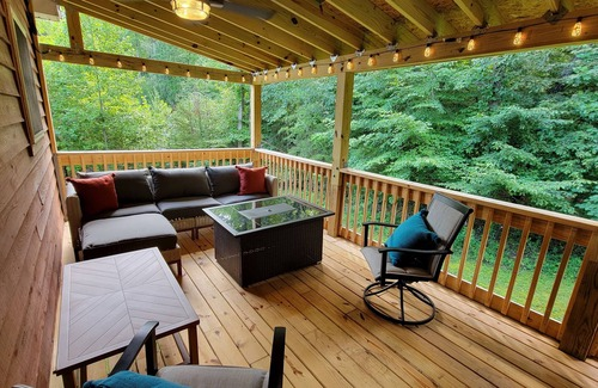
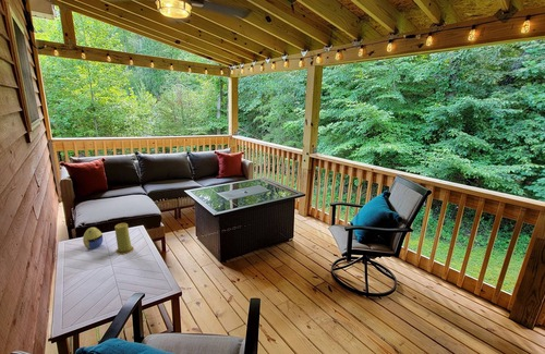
+ candle (123, 237)
+ decorative egg (93, 236)
